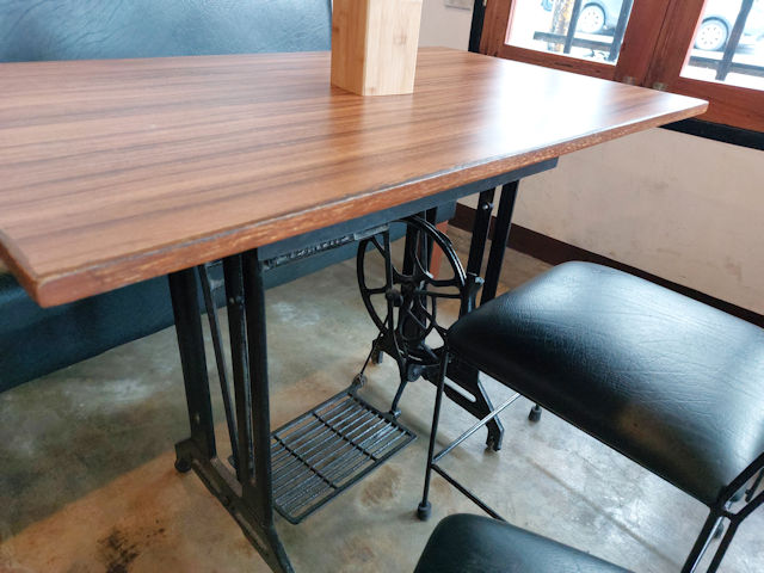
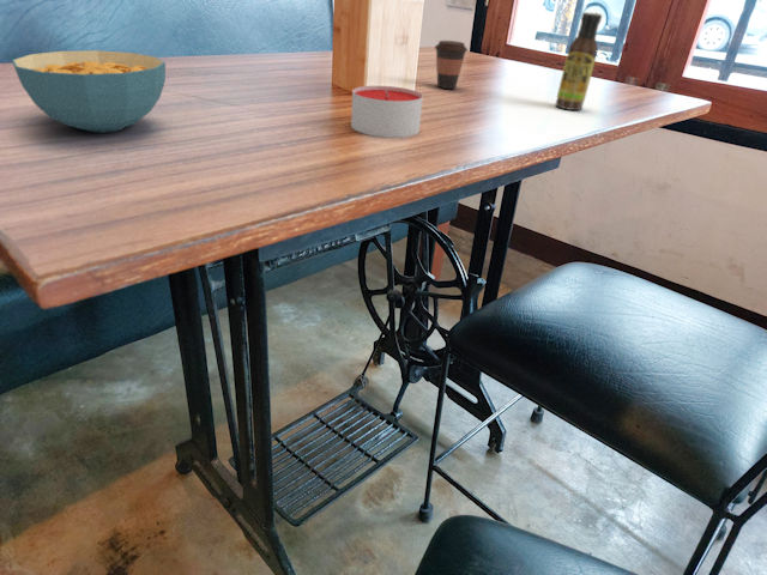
+ coffee cup (448, 65)
+ candle (386, 109)
+ cereal bowl (97, 96)
+ sauce bottle (579, 62)
